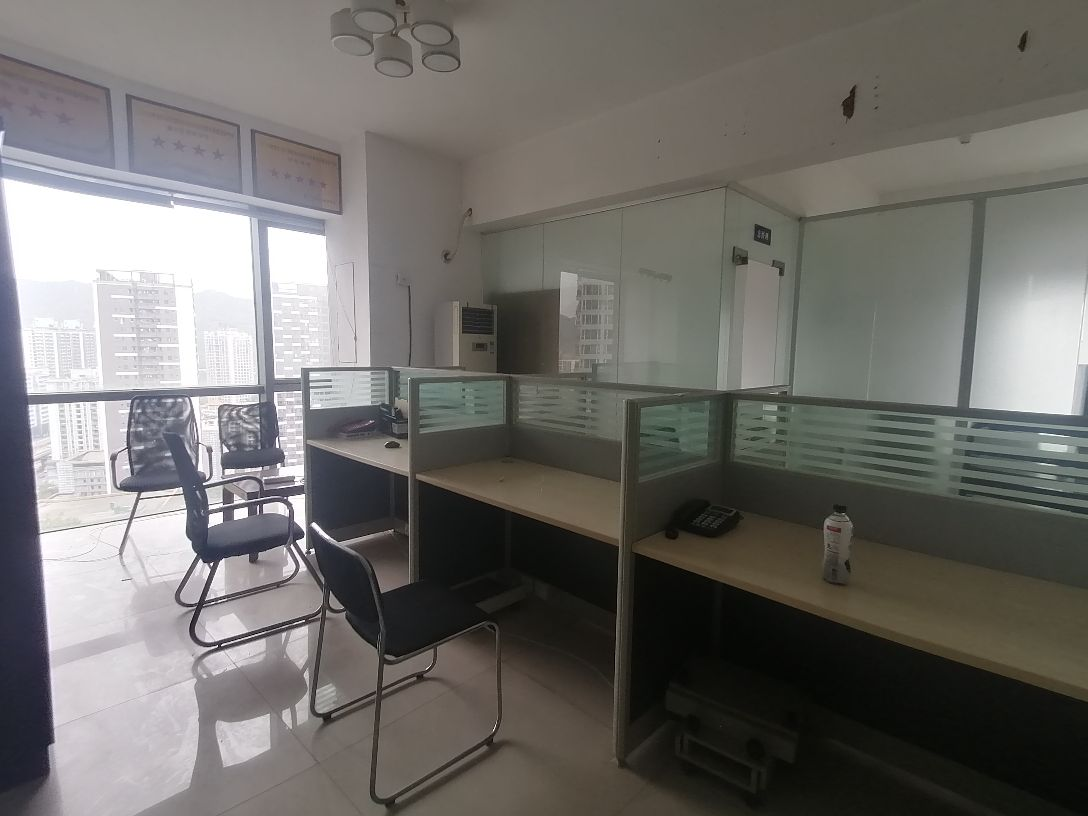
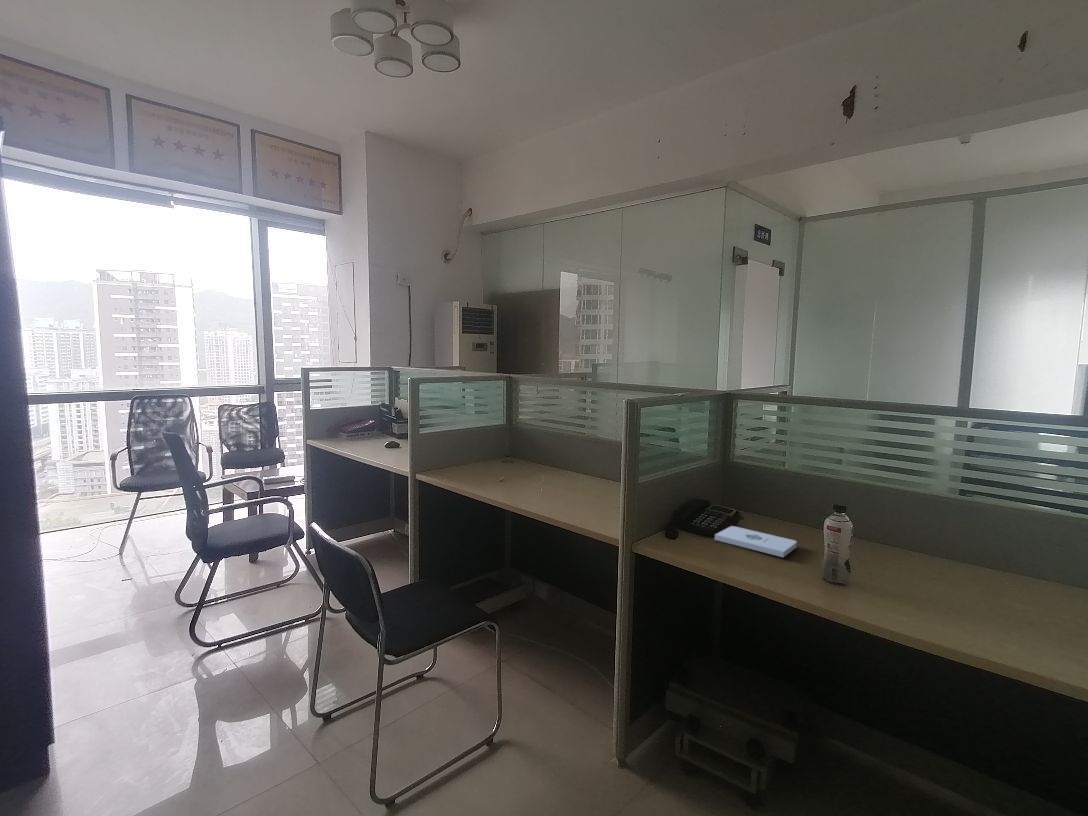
+ notepad (755, 540)
